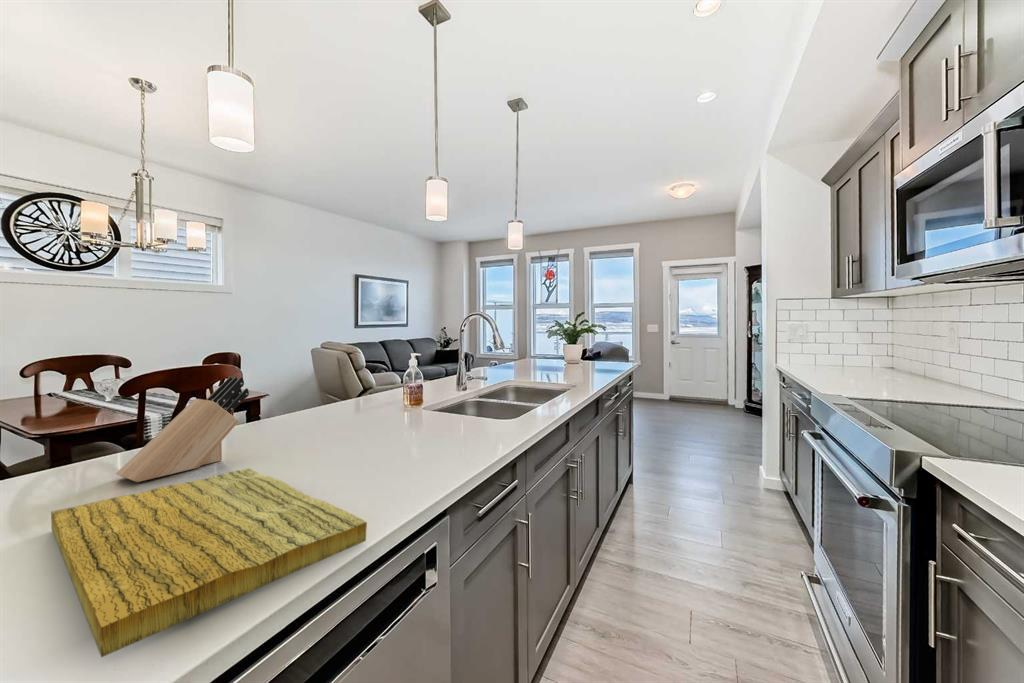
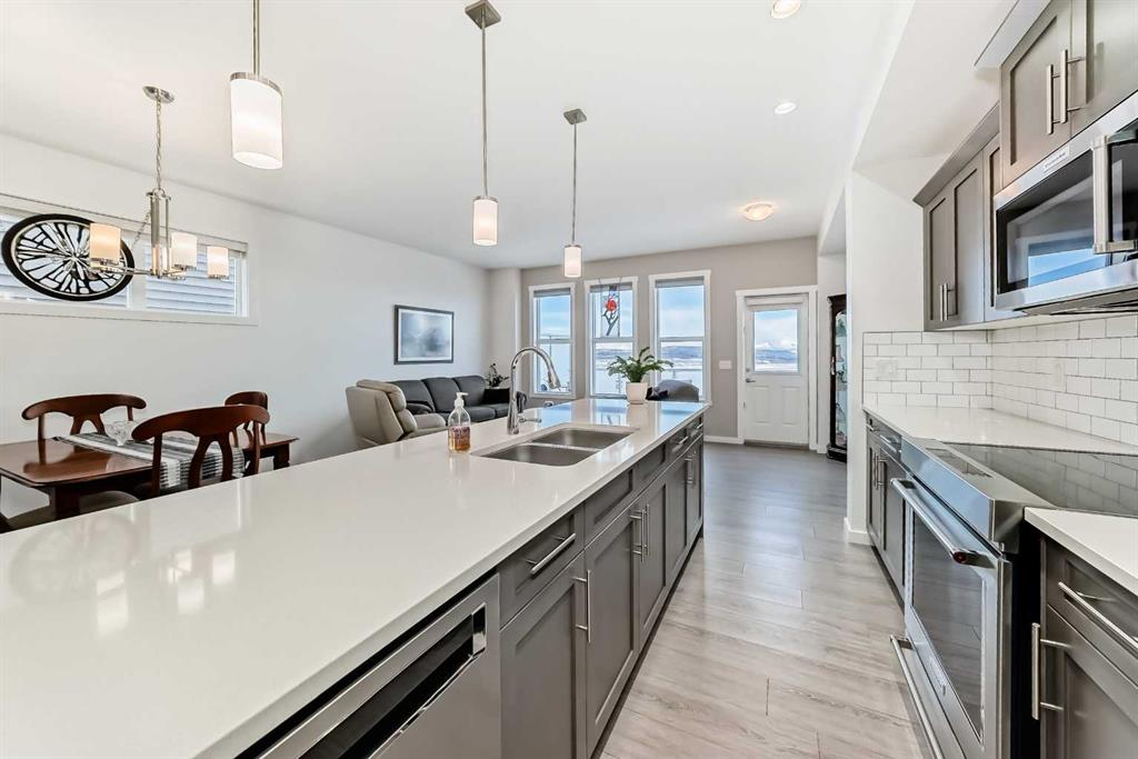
- knife block (190, 422)
- cutting board (202, 522)
